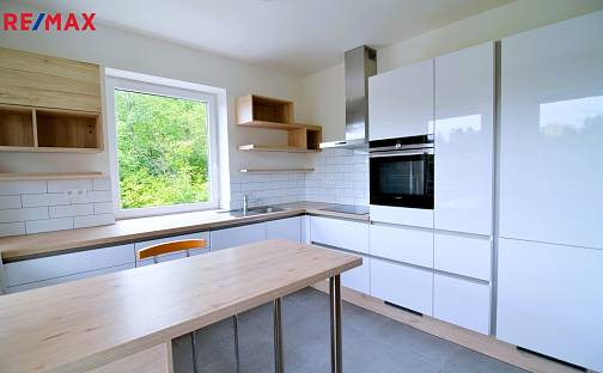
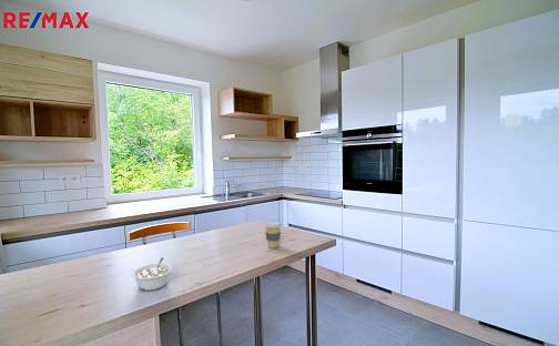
+ legume (152, 275)
+ coffee cup (273, 234)
